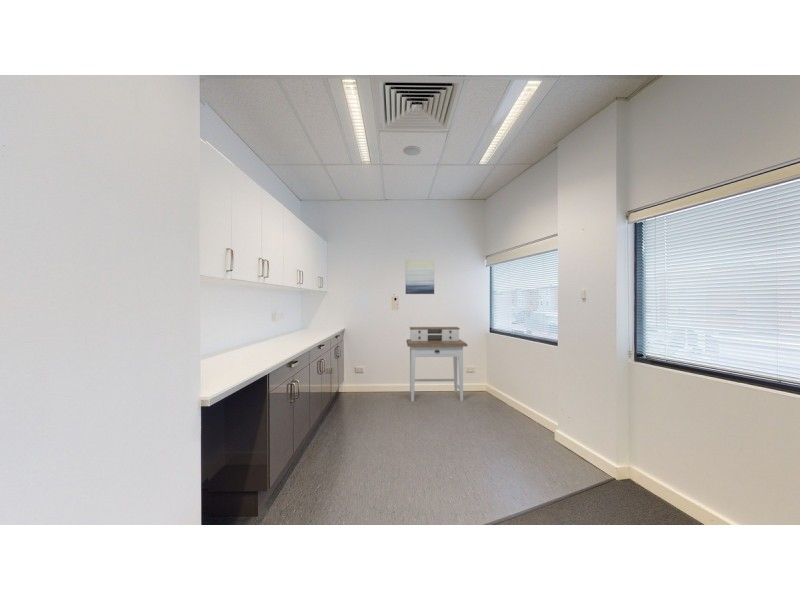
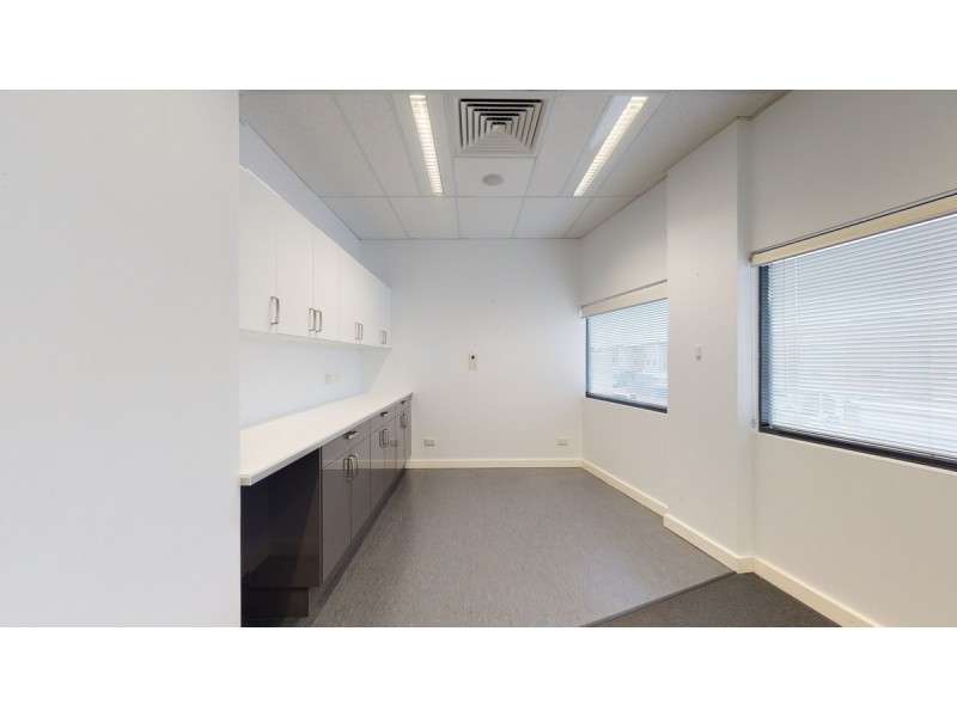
- wall art (419, 277)
- desk (435, 356)
